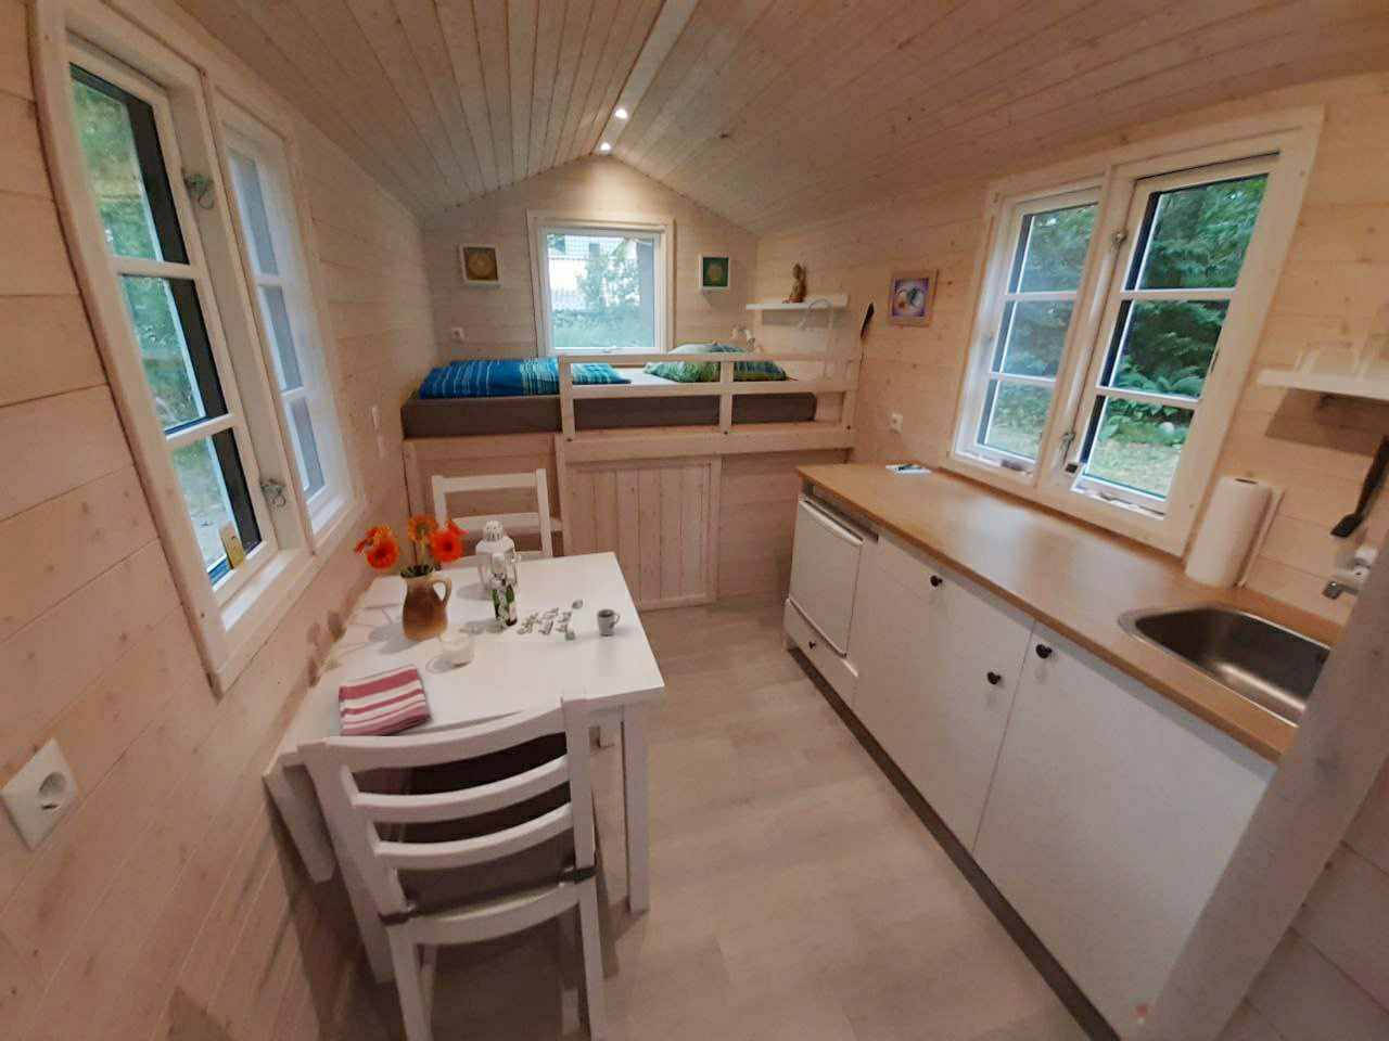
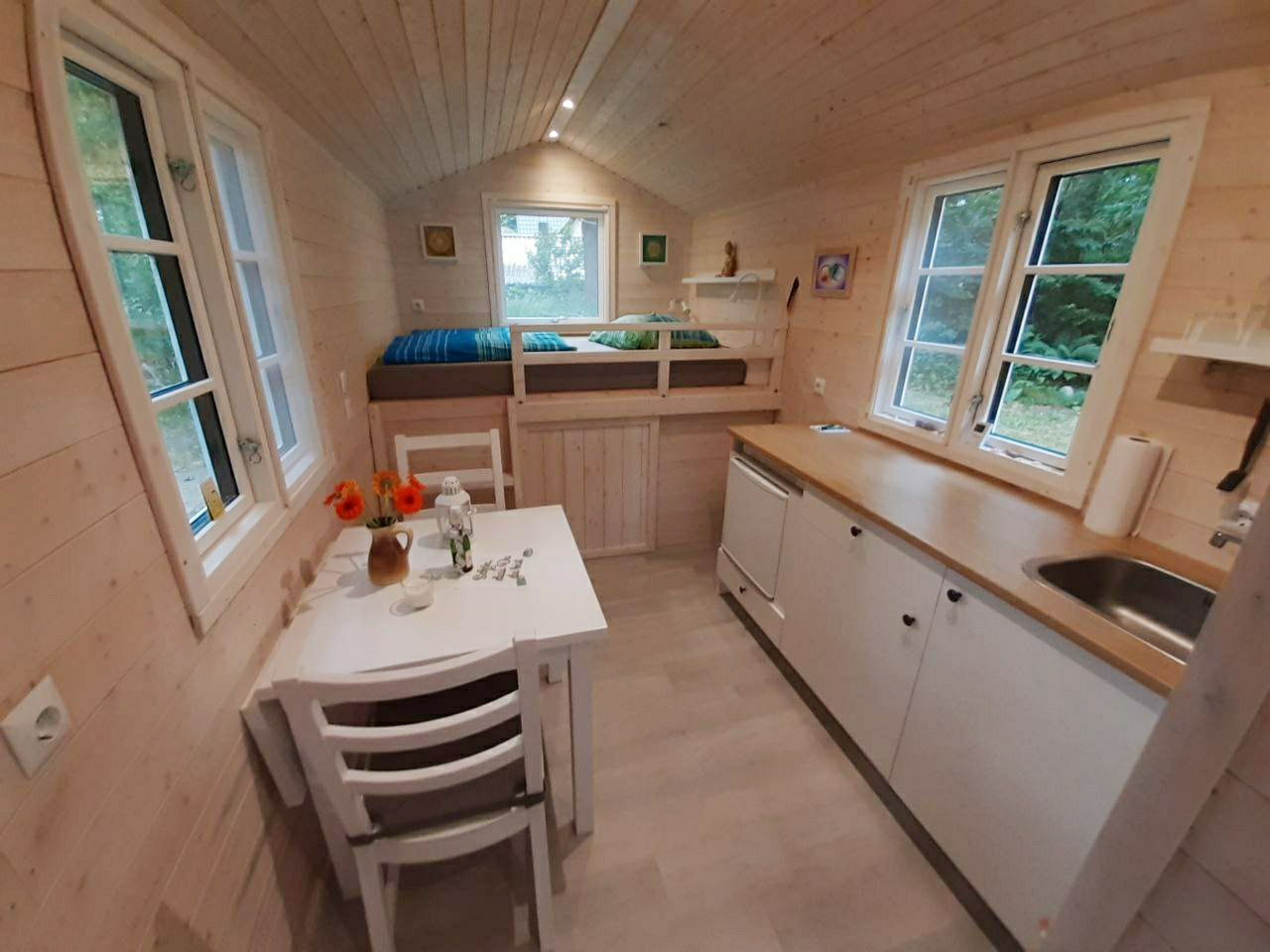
- cup (608, 615)
- dish towel (382, 700)
